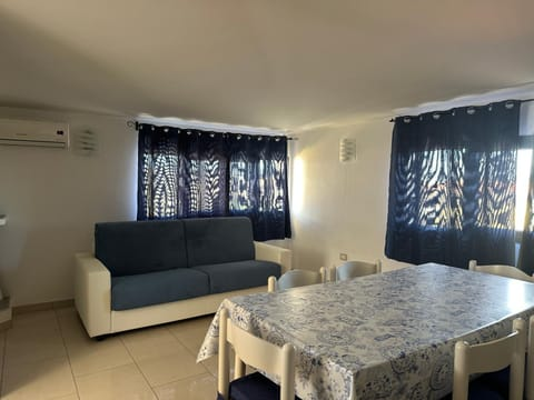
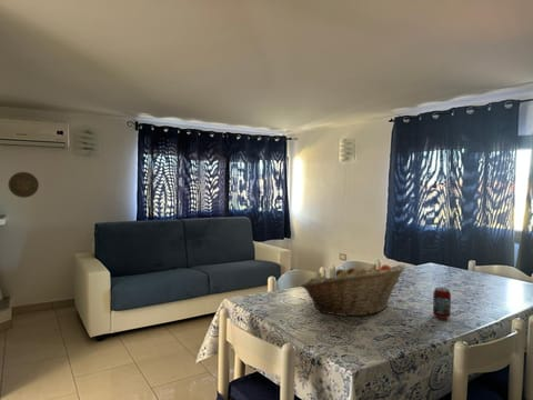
+ beverage can (441, 302)
+ decorative plate (23, 184)
+ fruit basket (353, 283)
